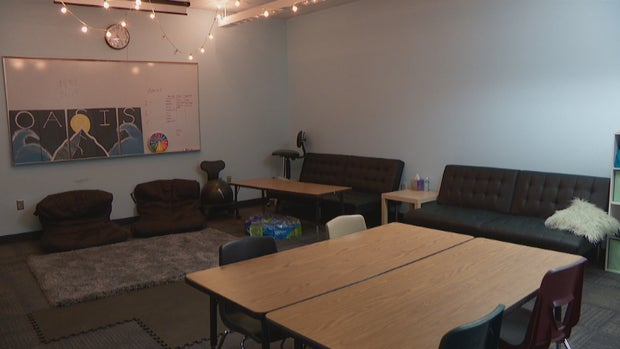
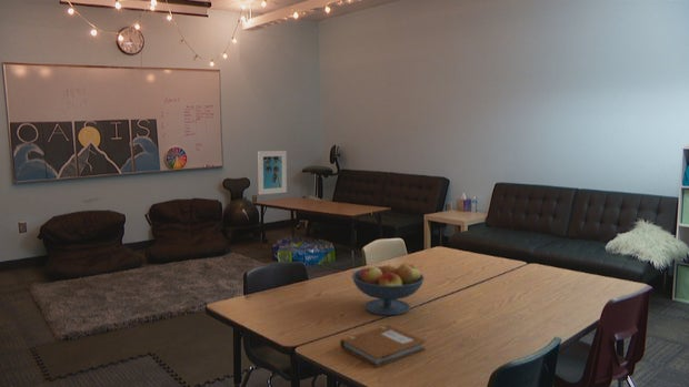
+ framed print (272, 172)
+ notebook (383, 343)
+ fruit bowl (387, 286)
